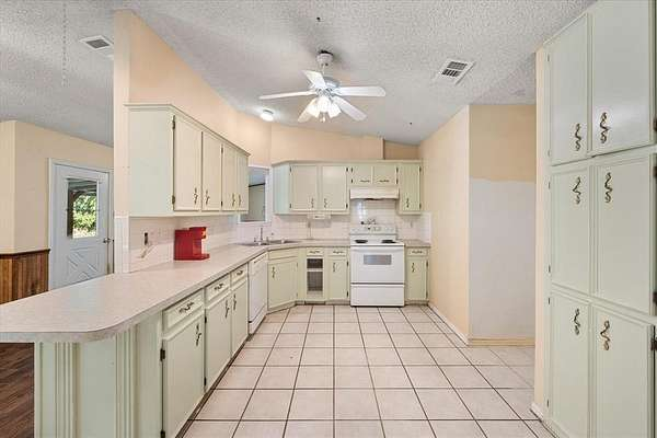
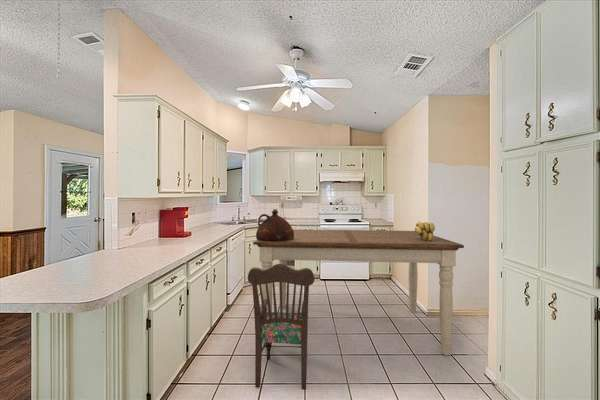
+ dining chair (283, 315)
+ dining table (349, 260)
+ banana bunch (424, 230)
+ ceramic jug (275, 223)
